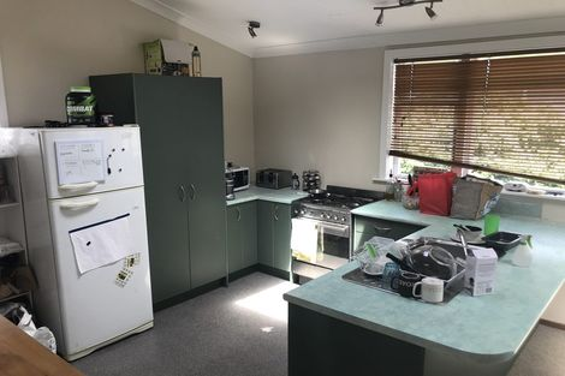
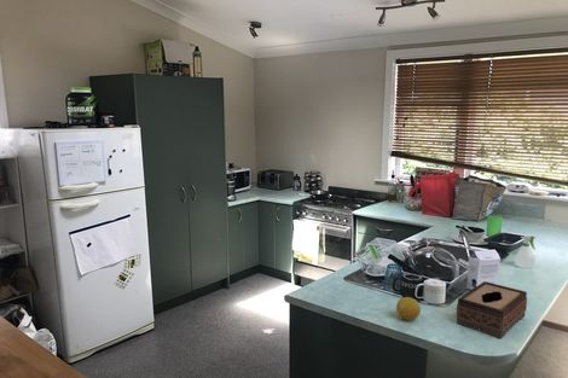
+ fruit (407, 308)
+ tissue box (492, 307)
